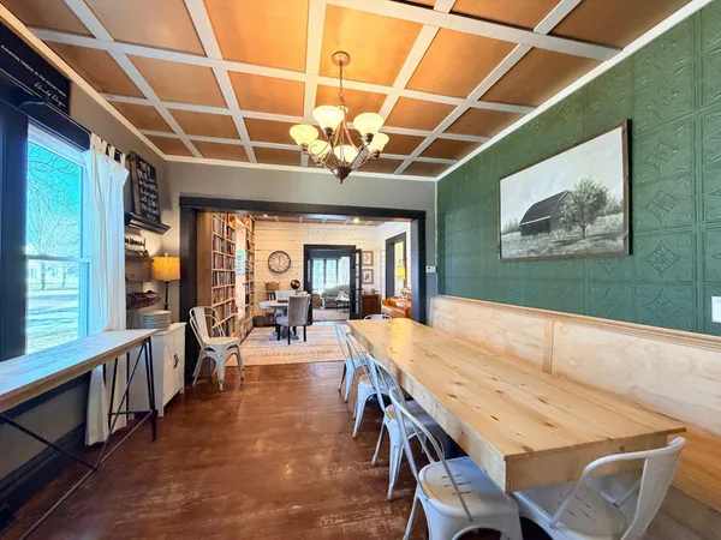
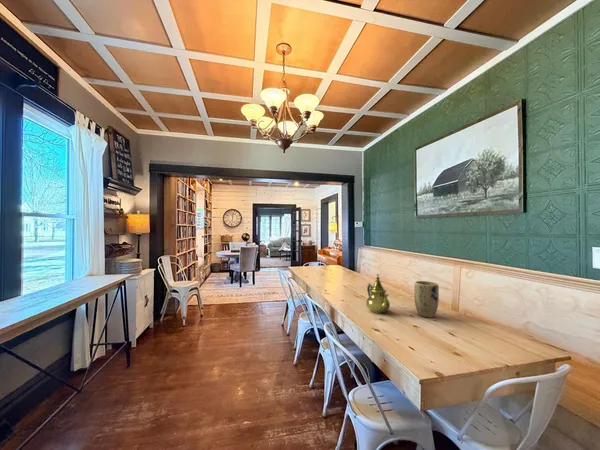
+ teapot (377, 292)
+ plant pot (426, 299)
